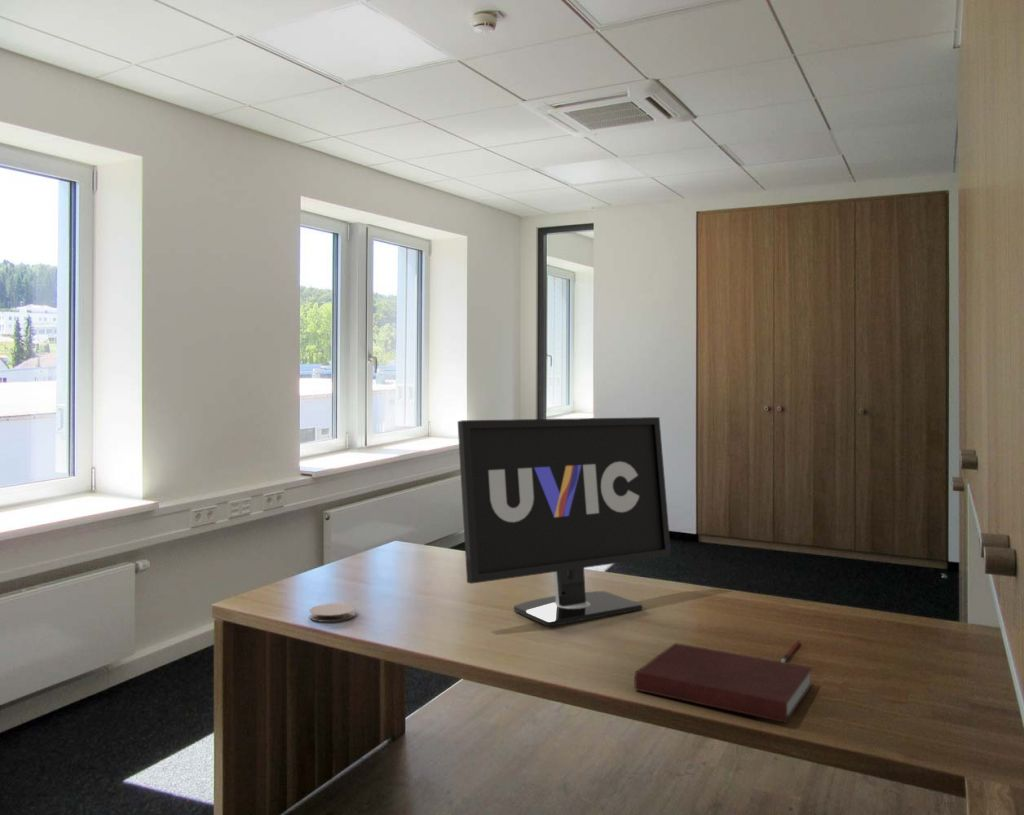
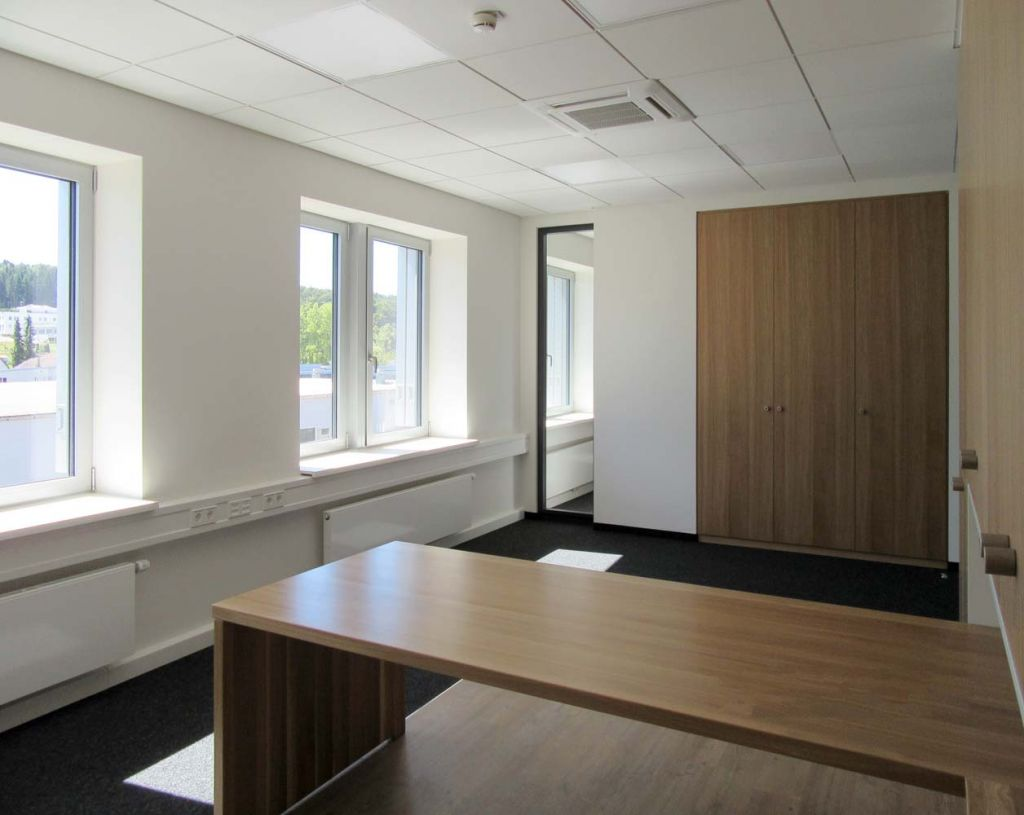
- coaster (332, 612)
- notebook (724, 678)
- monitor (573, 514)
- pen (790, 652)
